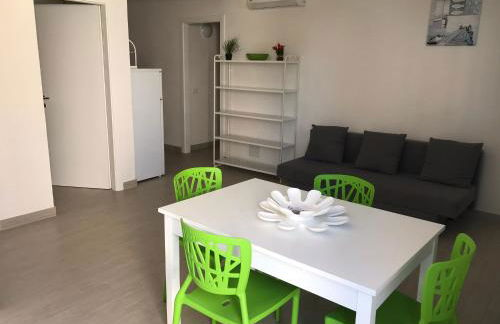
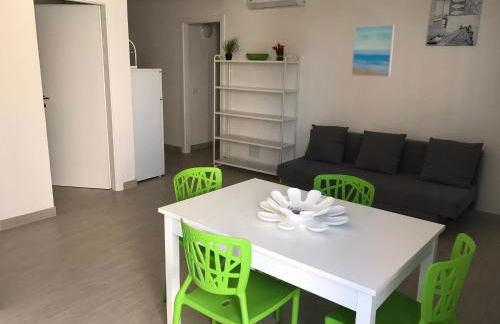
+ wall art (372, 51)
